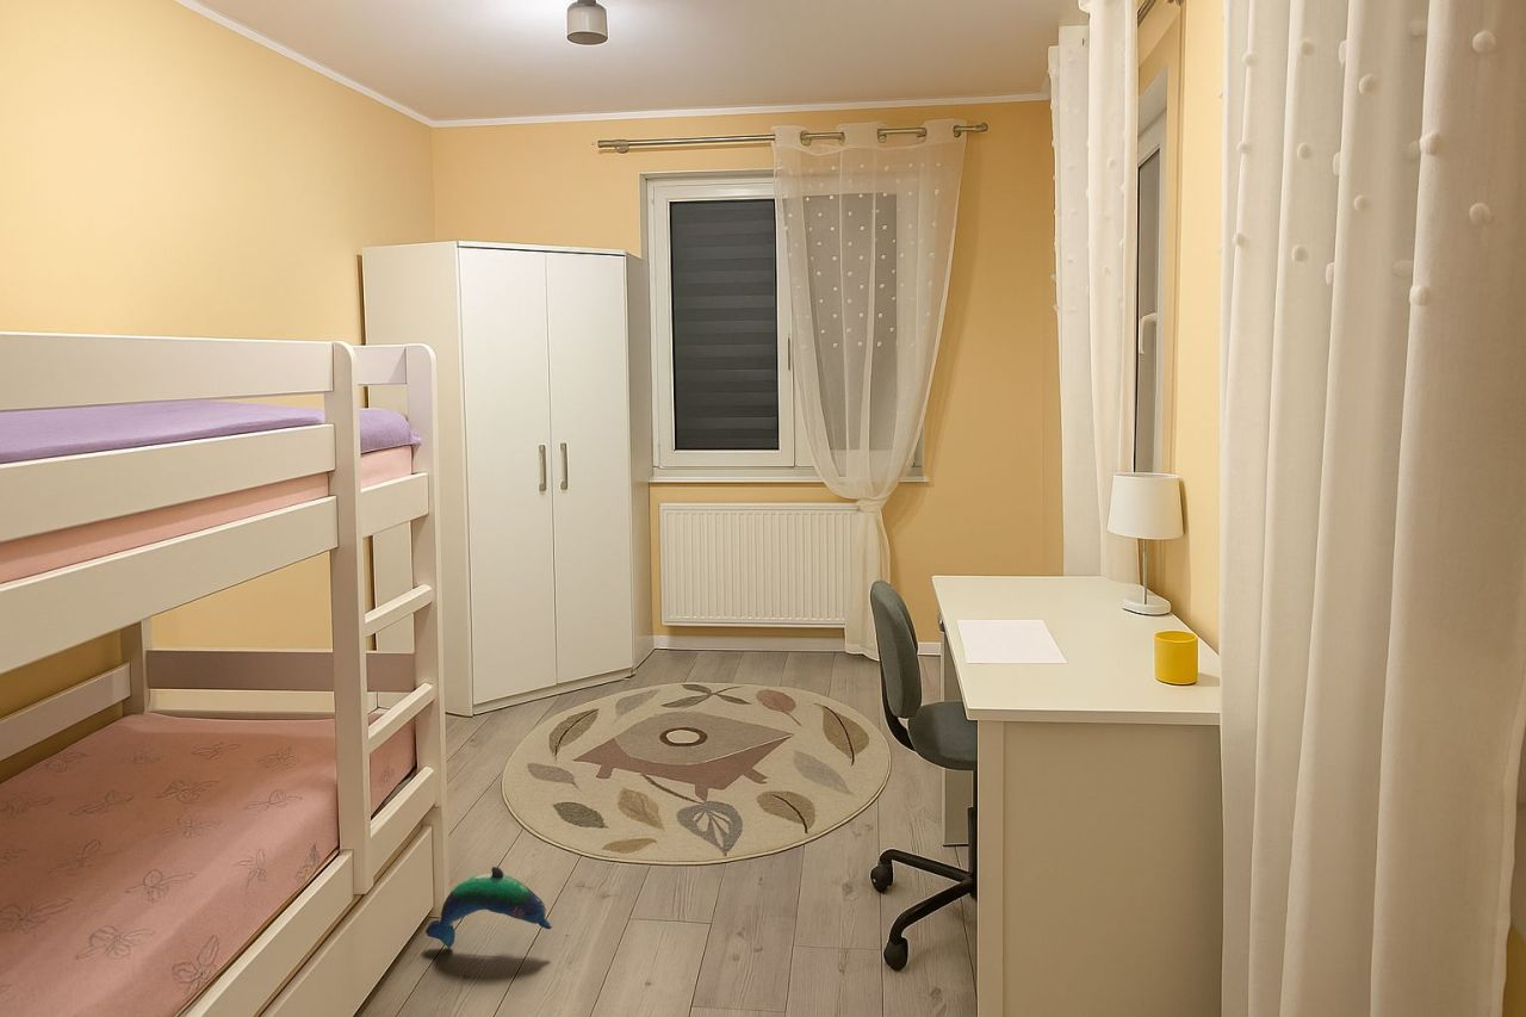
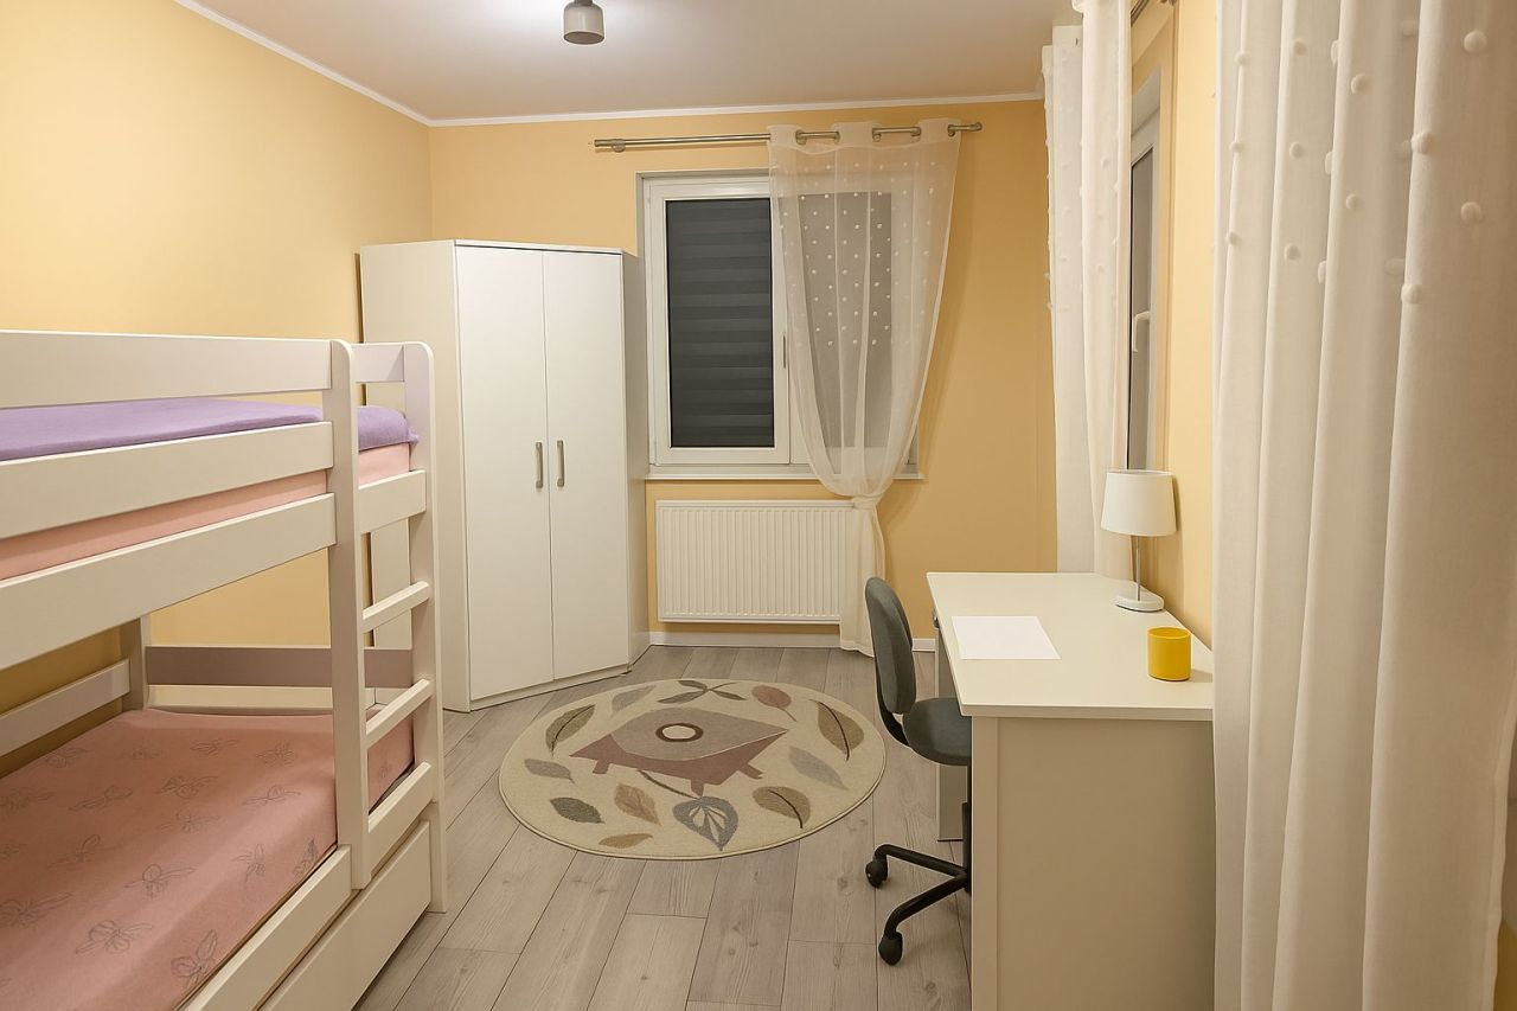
- plush toy (488, 907)
